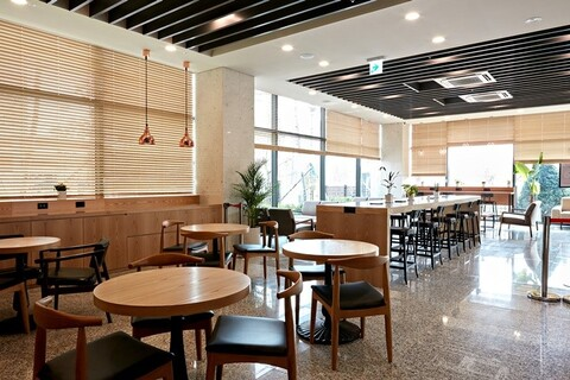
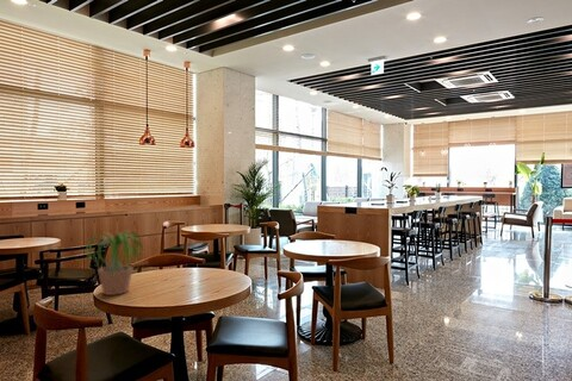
+ potted plant (122, 261)
